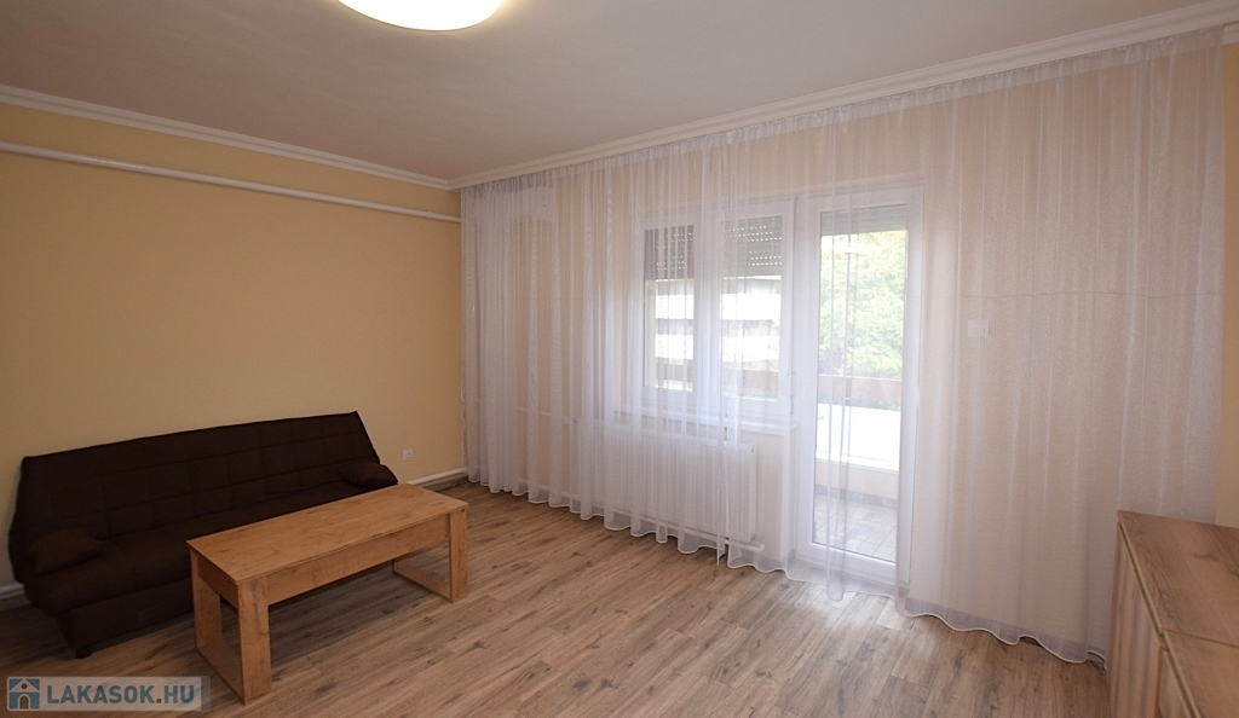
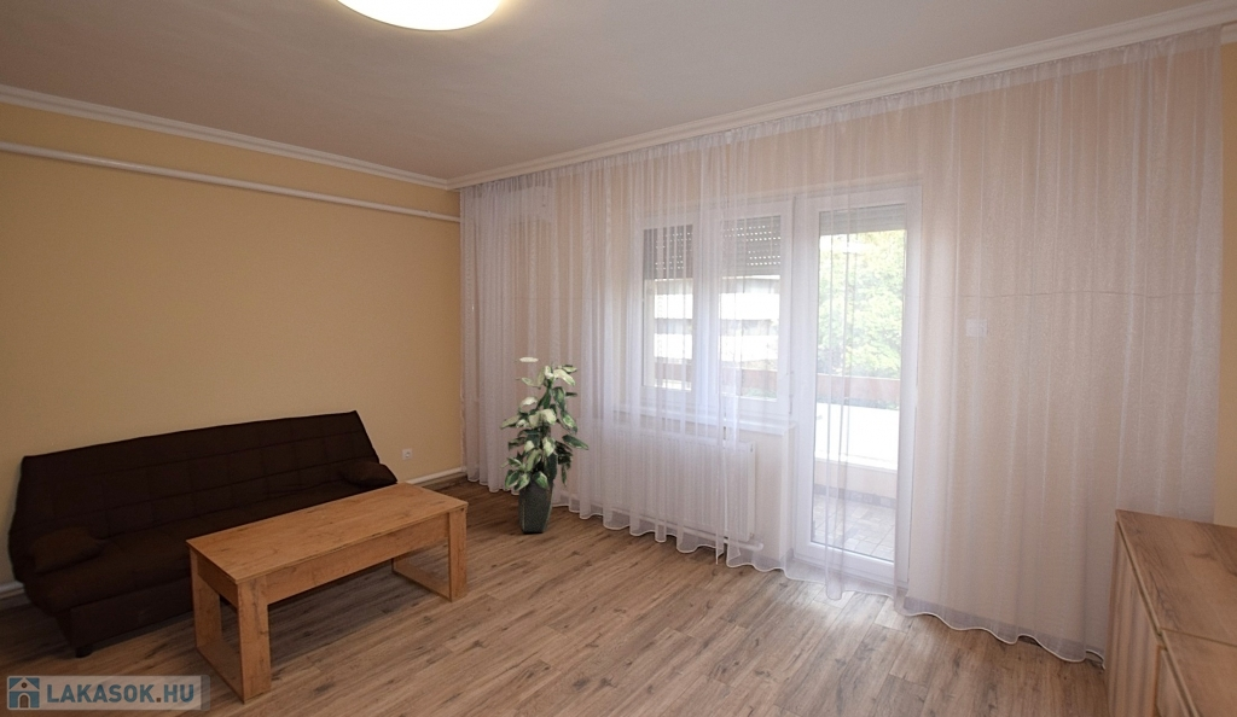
+ indoor plant (538, 442)
